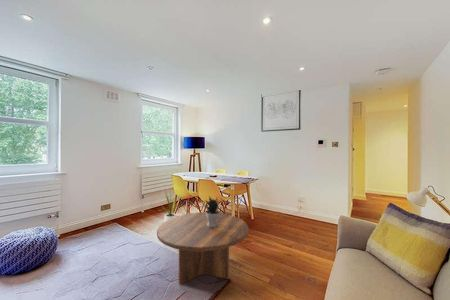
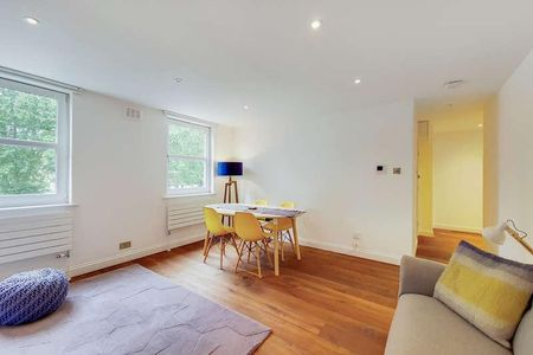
- wall art (280, 110)
- house plant (170, 210)
- potted plant (211, 209)
- coffee table (203, 248)
